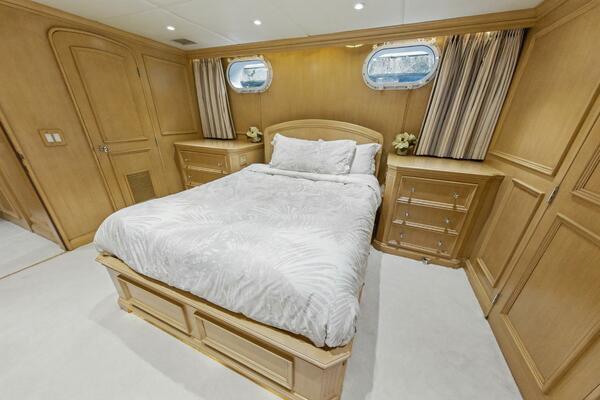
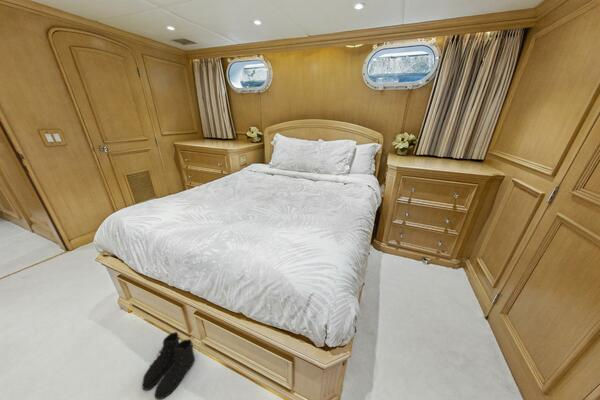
+ boots (168, 360)
